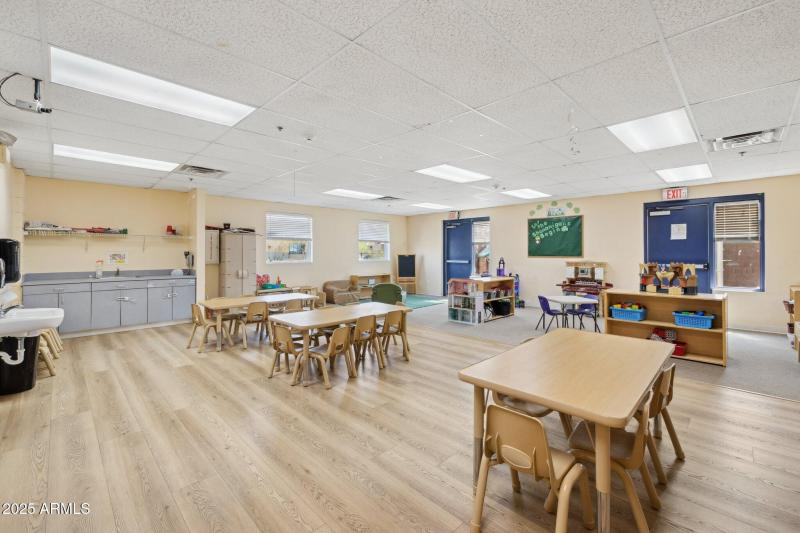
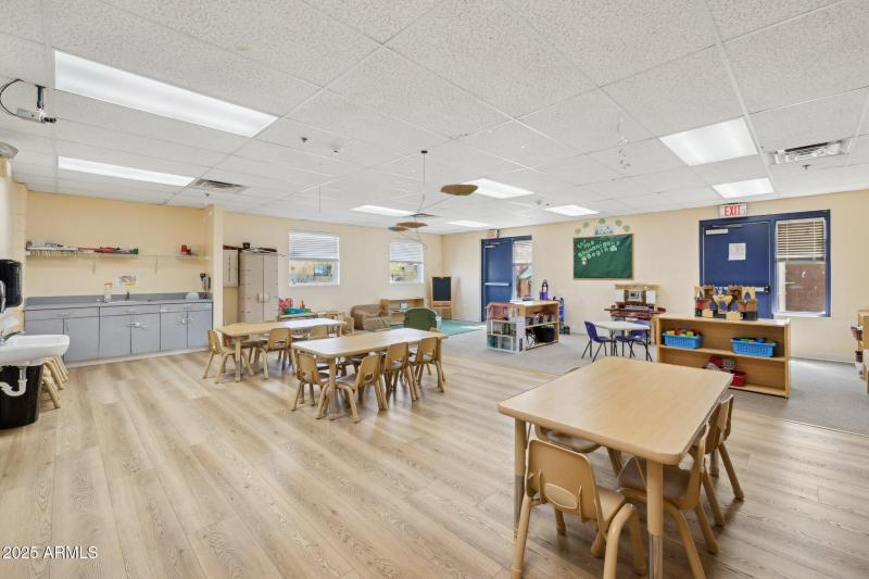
+ ceiling mobile (432, 204)
